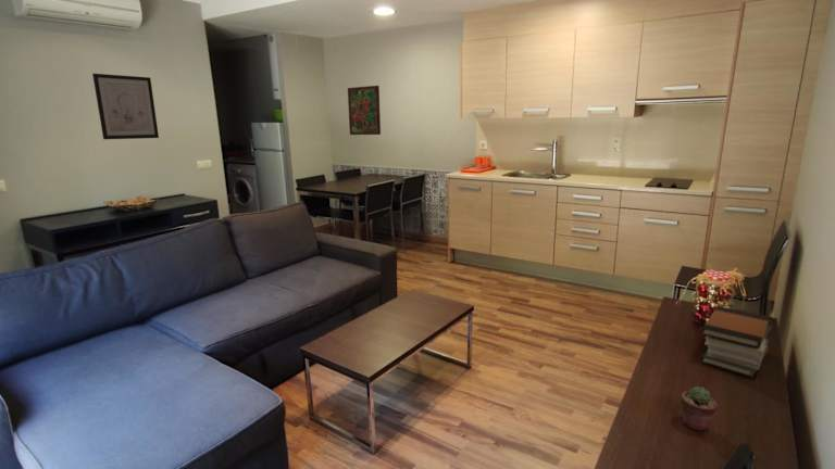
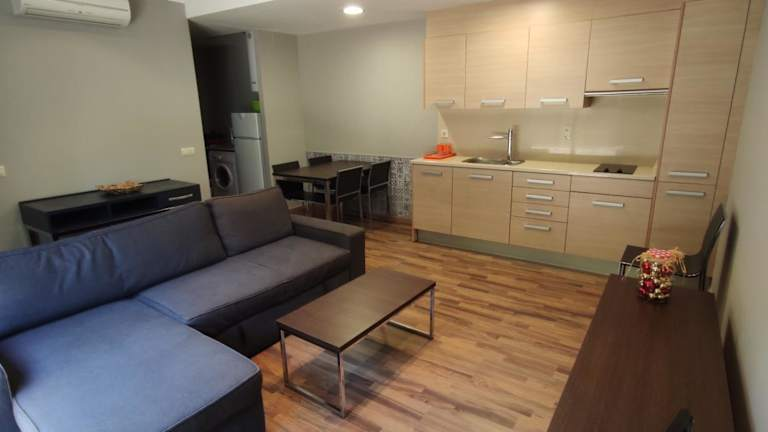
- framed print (363, 111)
- potted succulent (697, 406)
- wall art (127, 107)
- book stack (735, 340)
